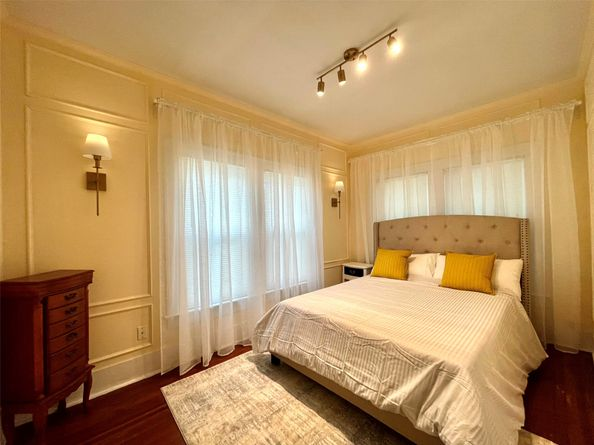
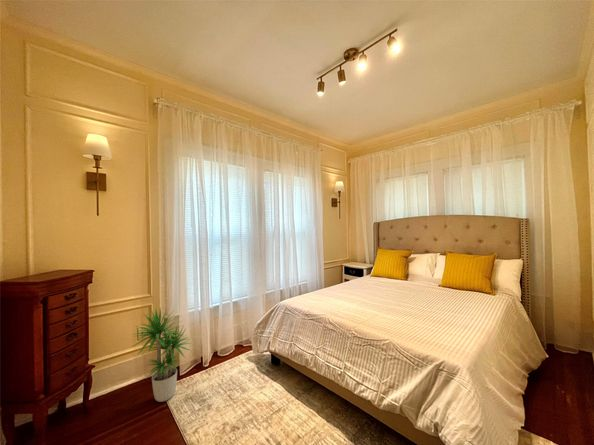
+ potted plant (164, 351)
